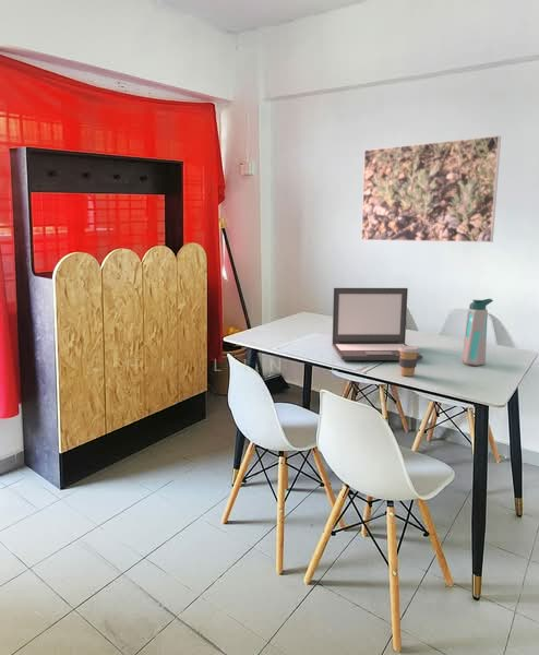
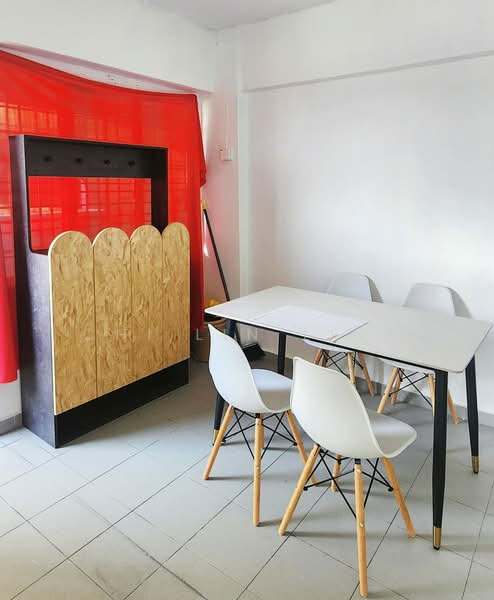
- laptop (375, 322)
- coffee cup (408, 360)
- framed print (424, 193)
- water bottle (477, 331)
